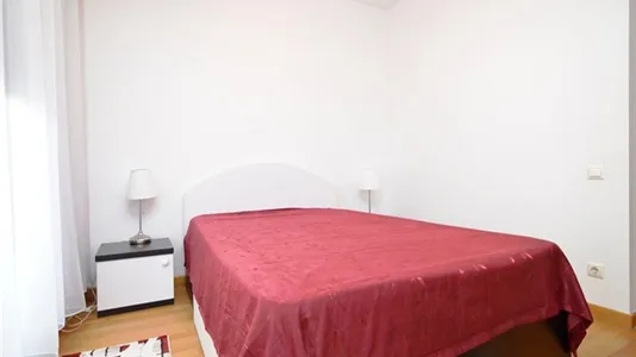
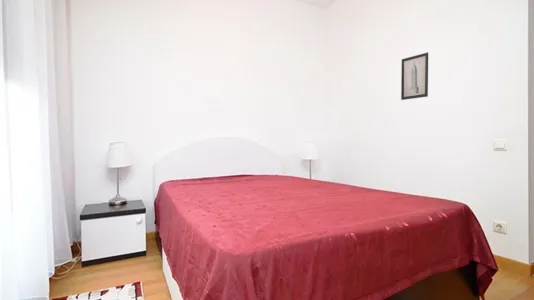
+ wall art (414, 77)
